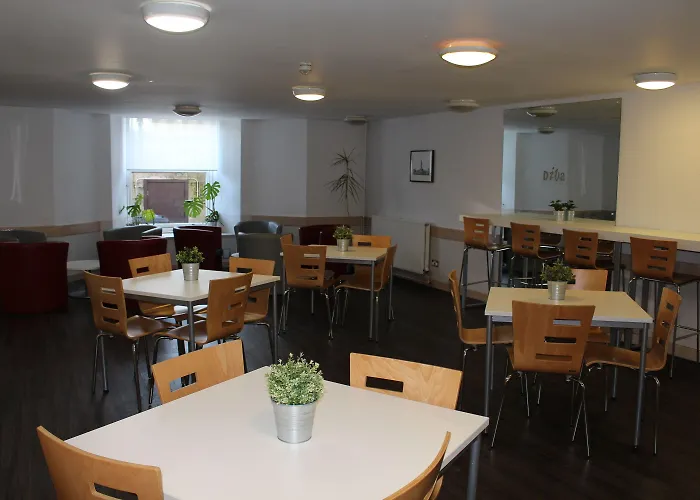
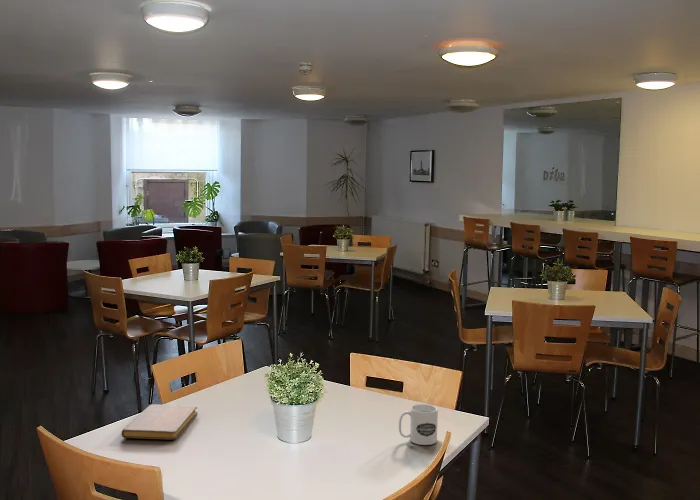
+ notebook (161, 420)
+ mug (417, 424)
